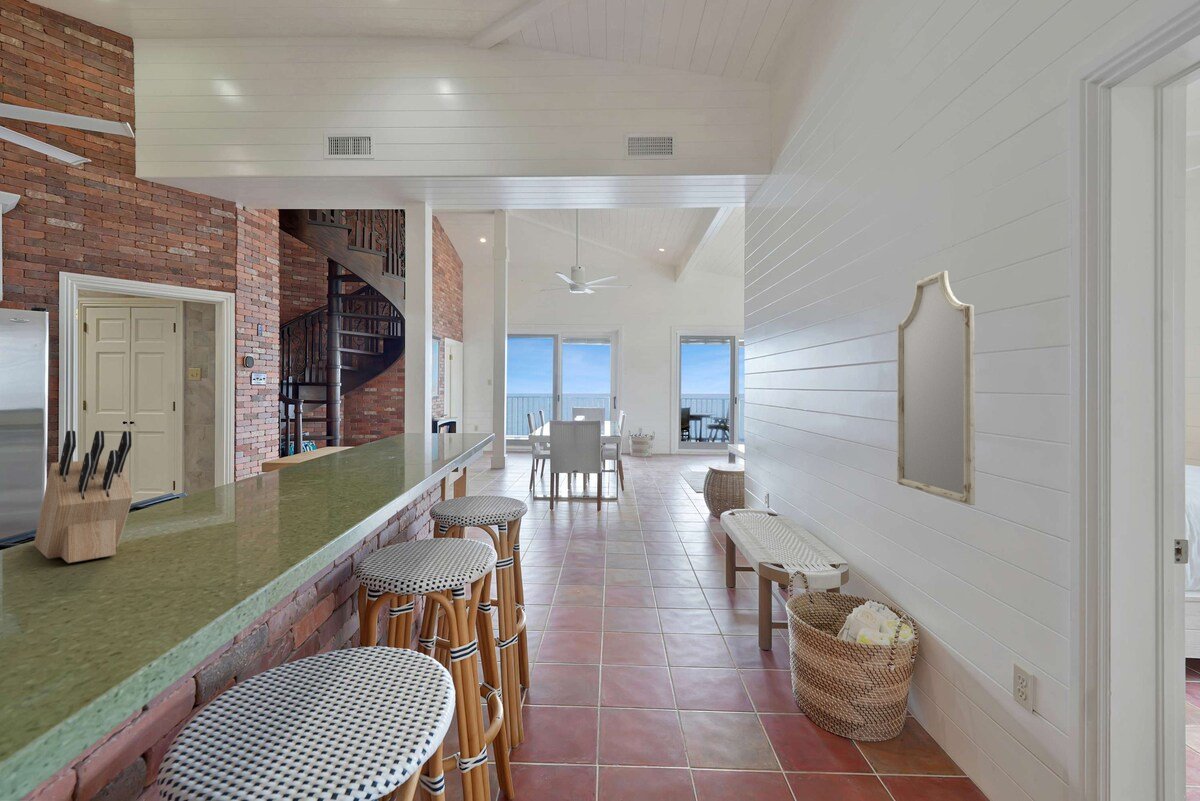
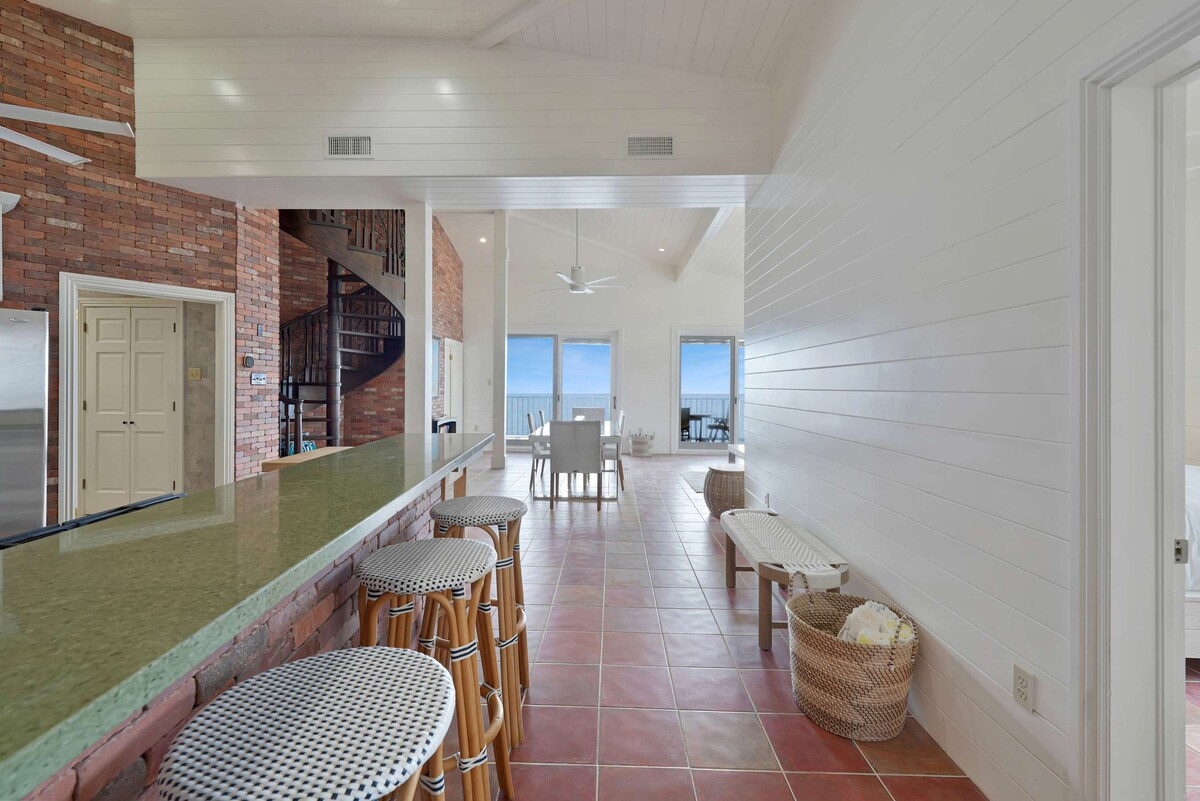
- home mirror (930, 384)
- knife block (84, 490)
